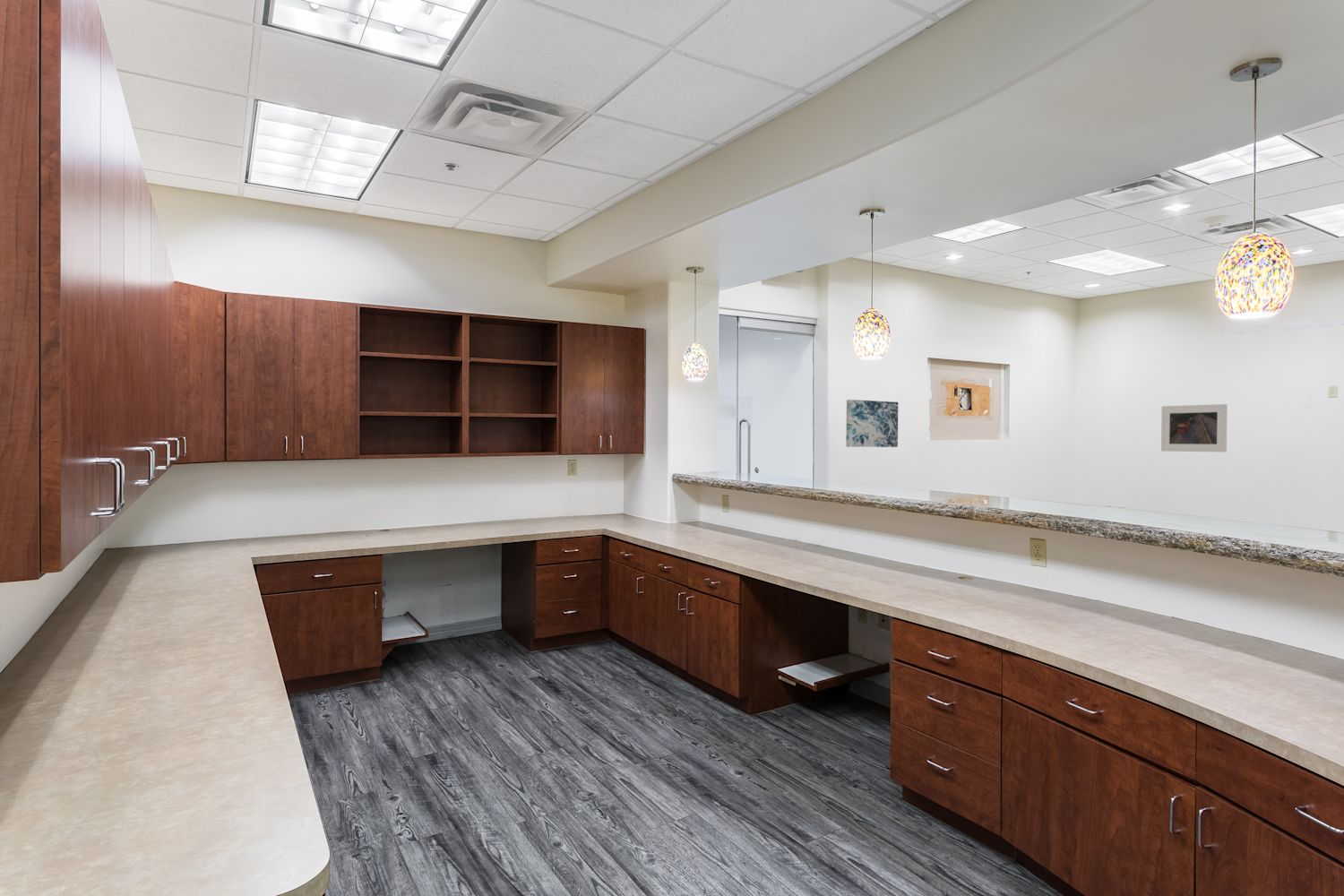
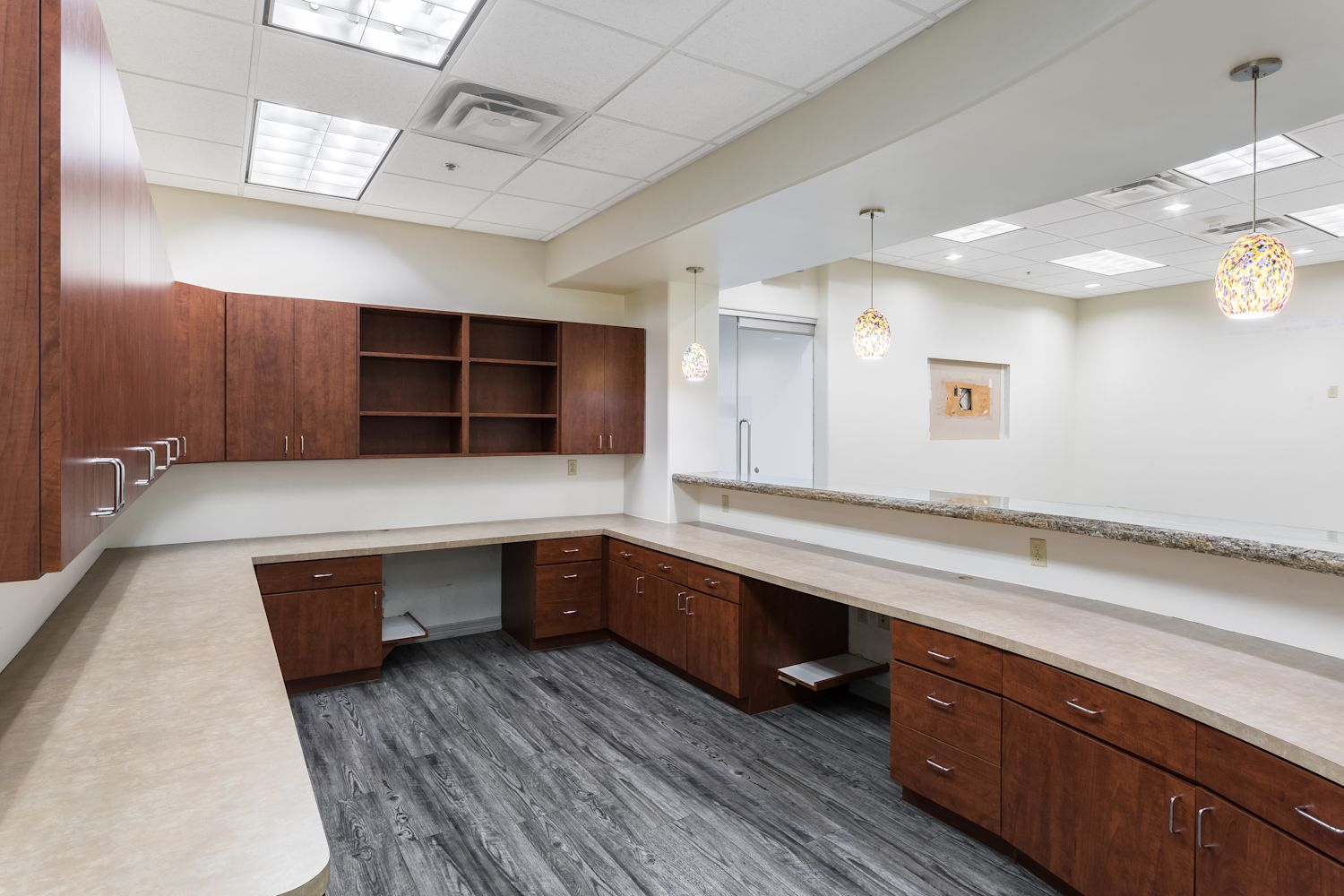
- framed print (1193, 428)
- wall art (872, 424)
